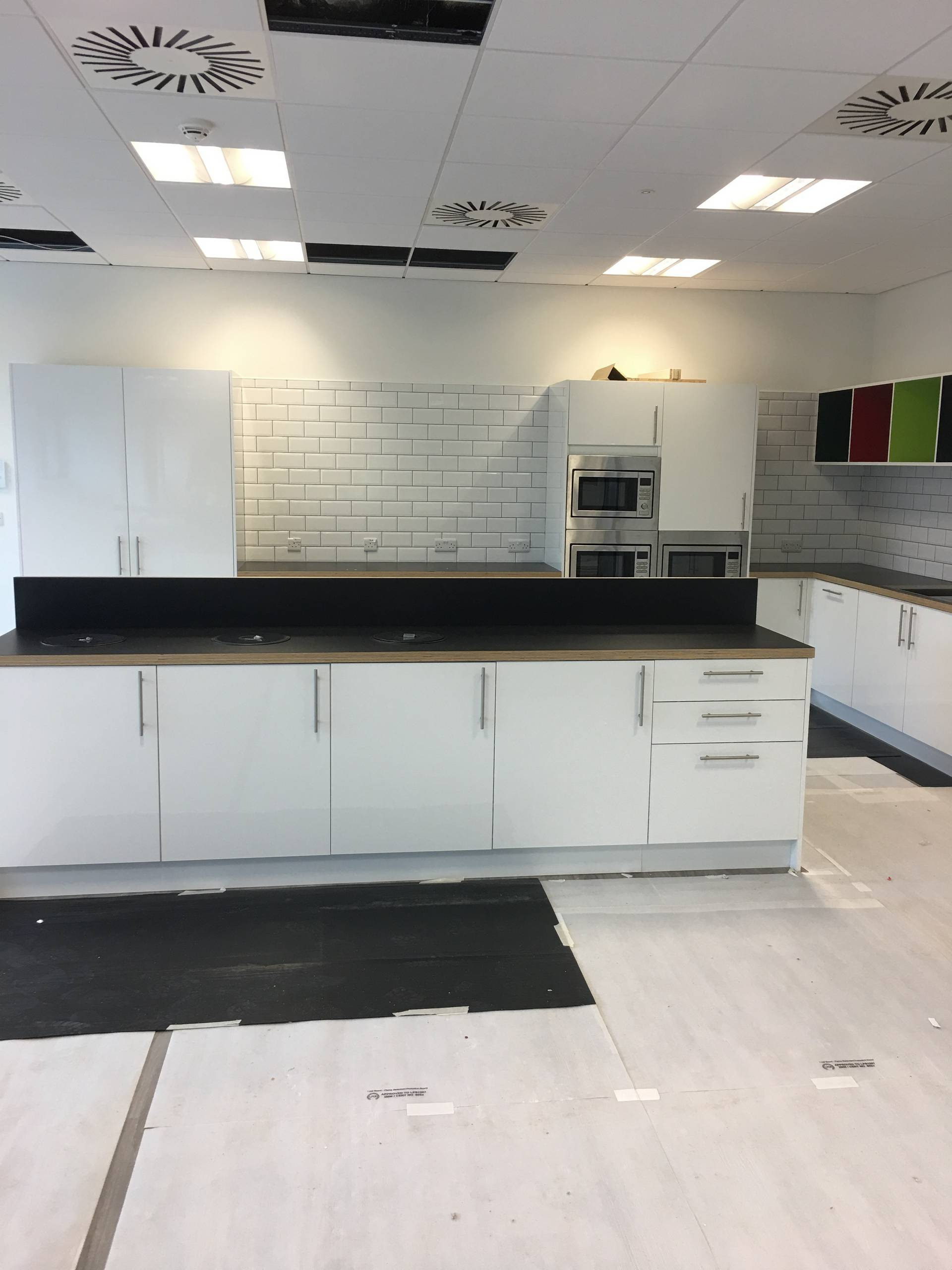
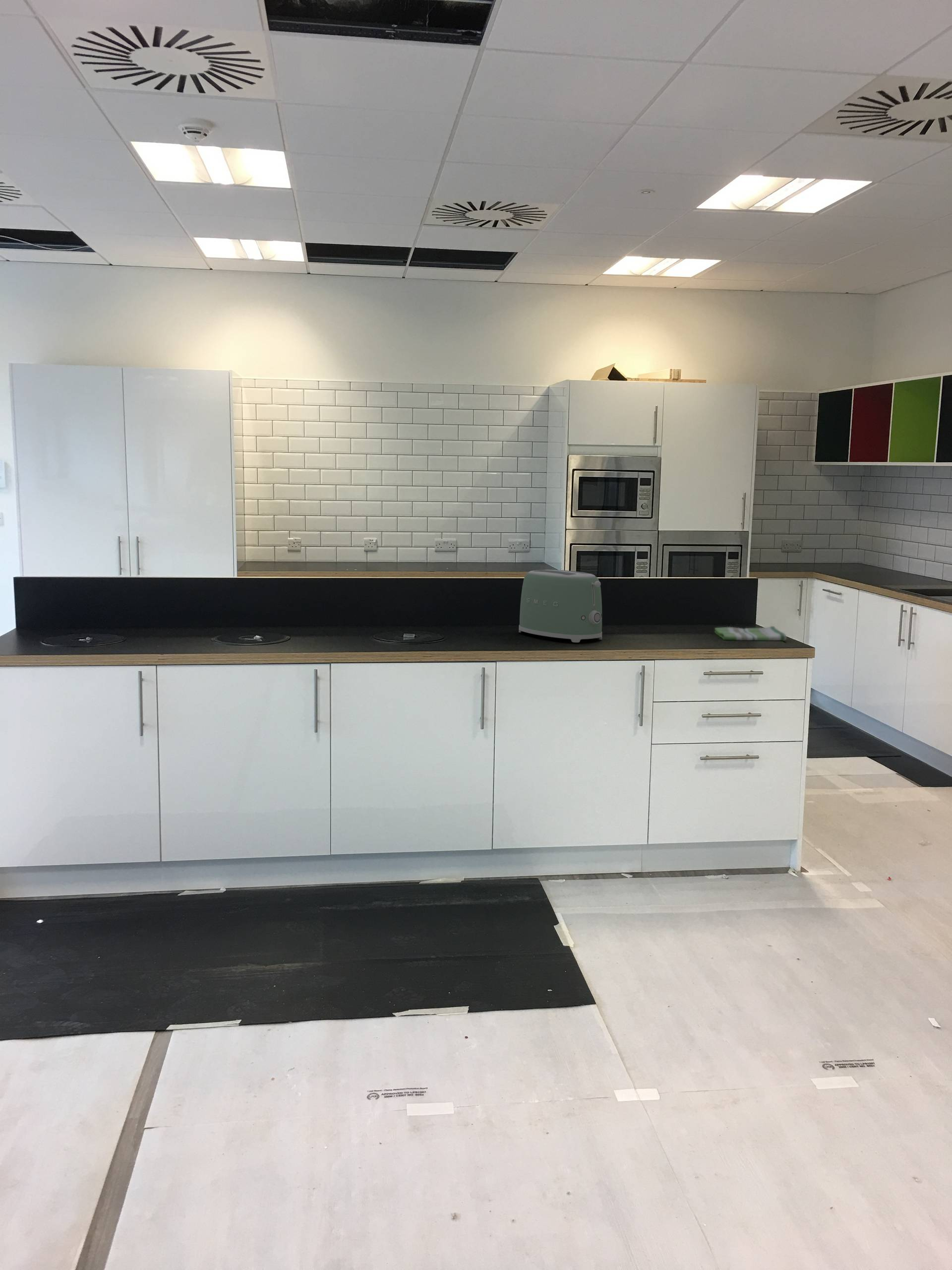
+ toaster (560, 603)
+ dish towel (750, 633)
